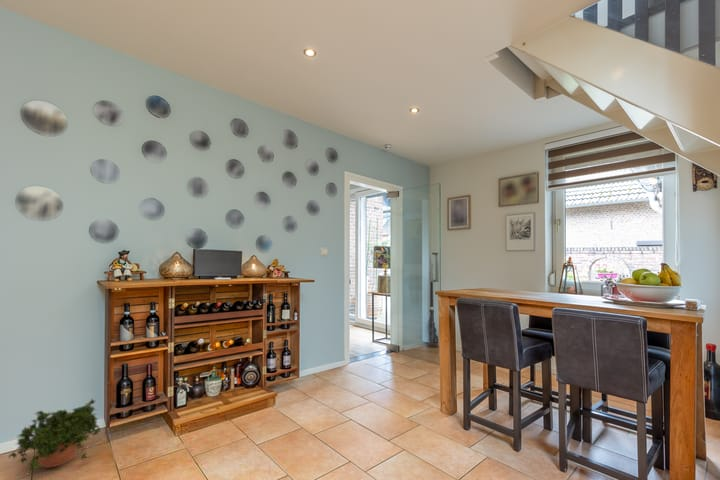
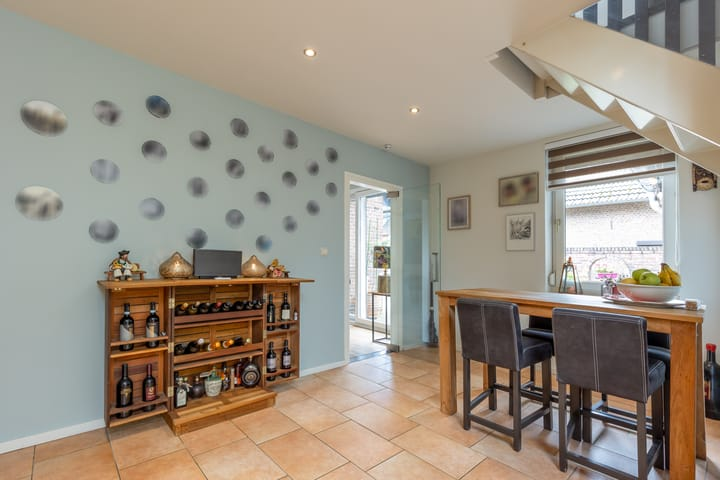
- potted plant (57, 436)
